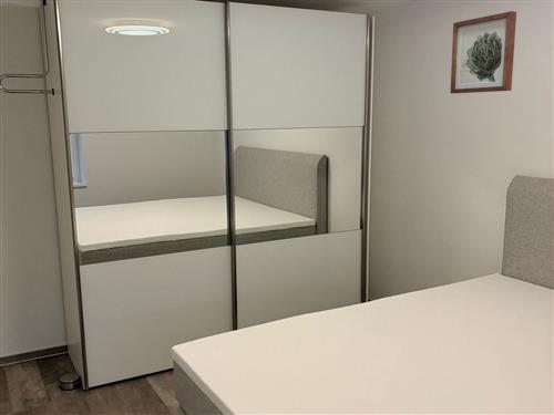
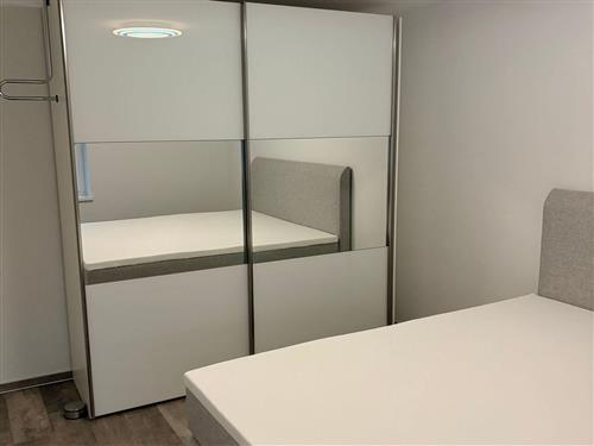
- wall art (481, 54)
